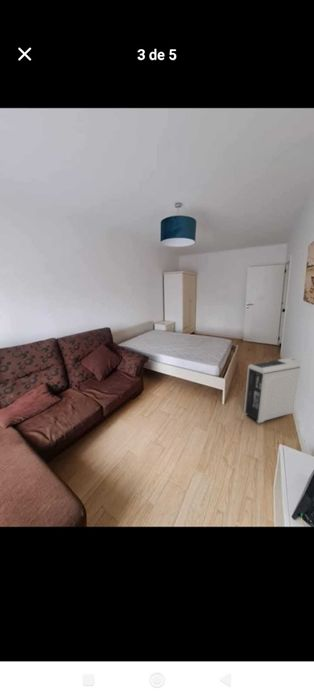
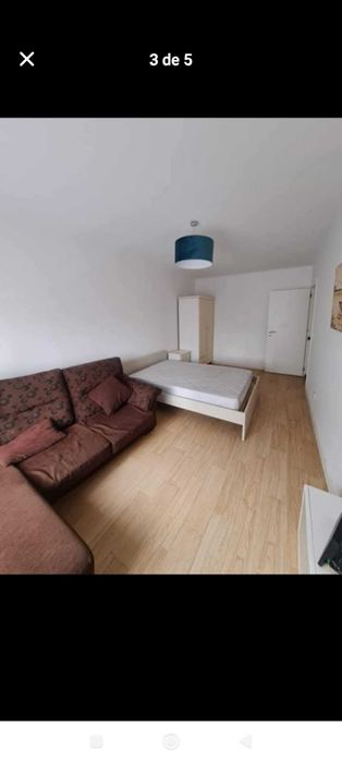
- air purifier (272, 388)
